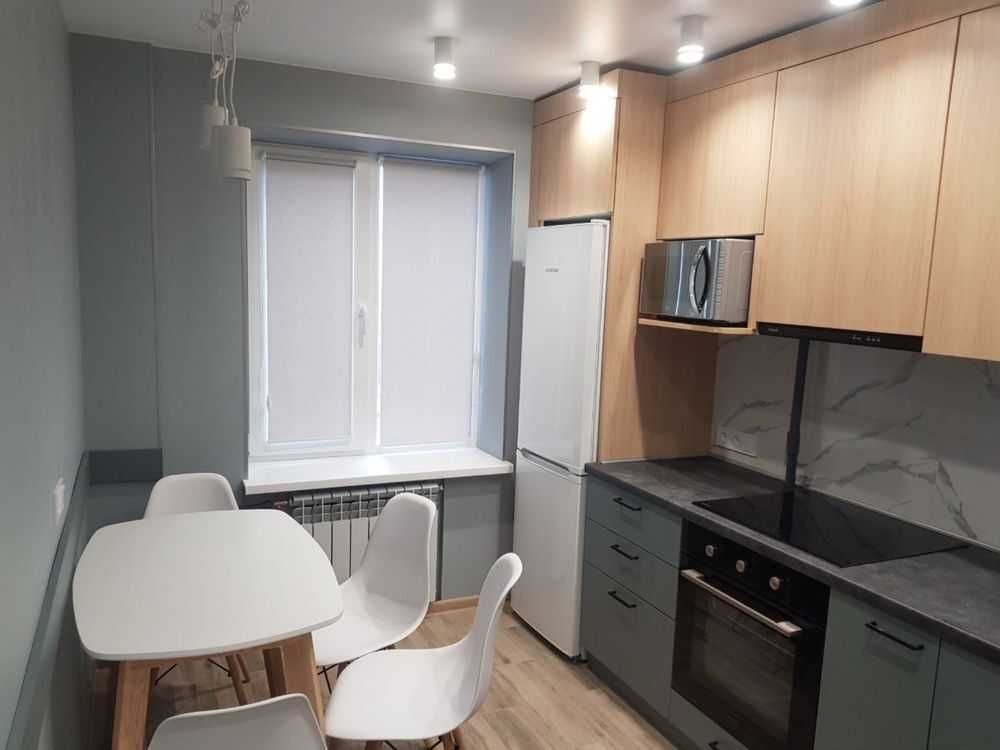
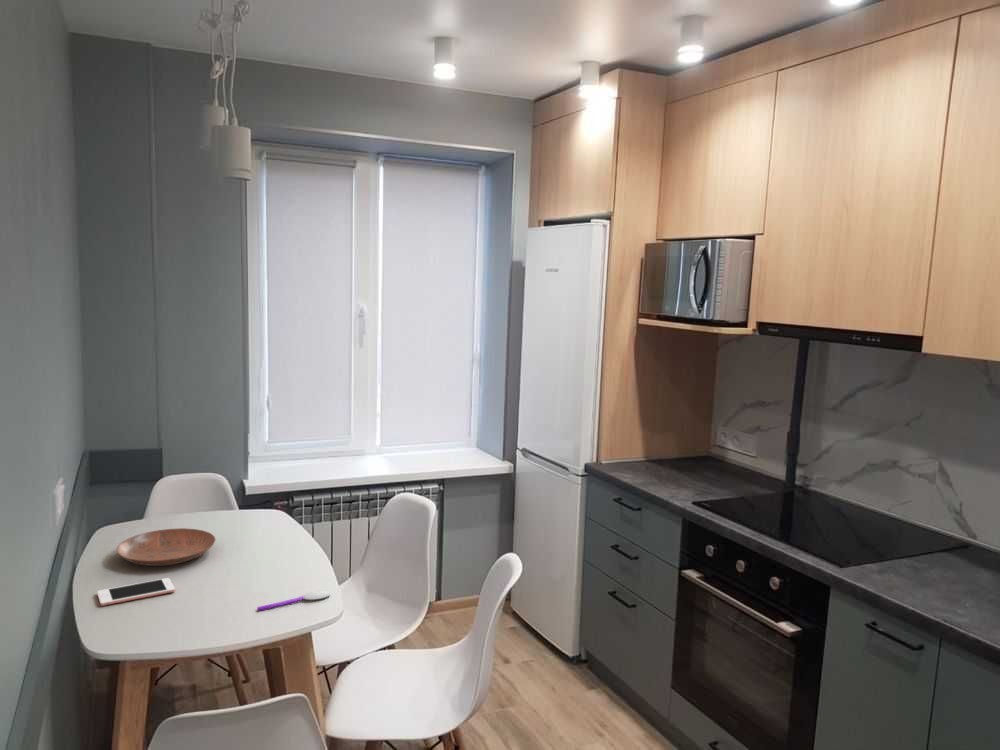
+ spoon (294, 599)
+ cell phone (136, 591)
+ bowl (167, 549)
